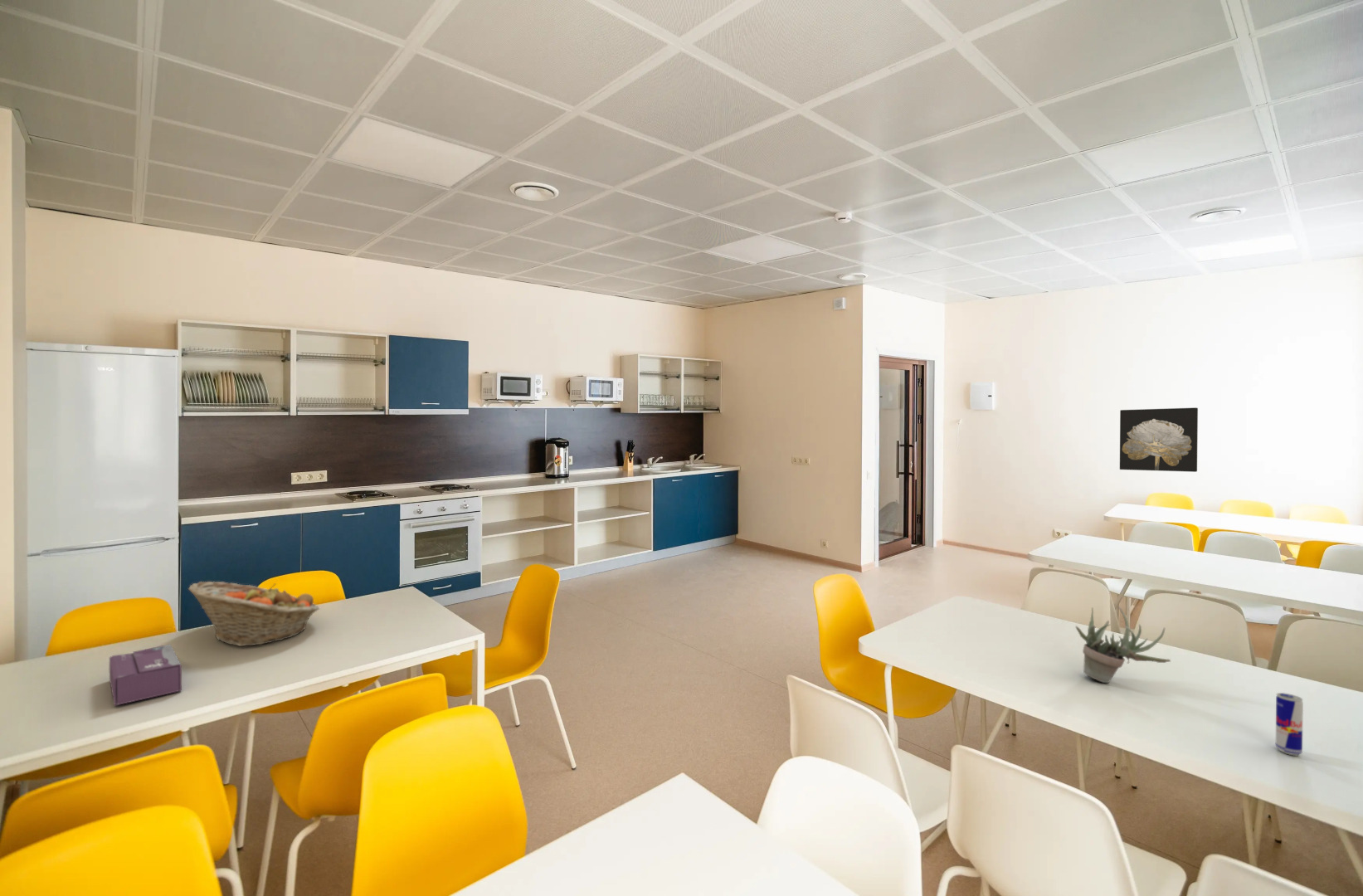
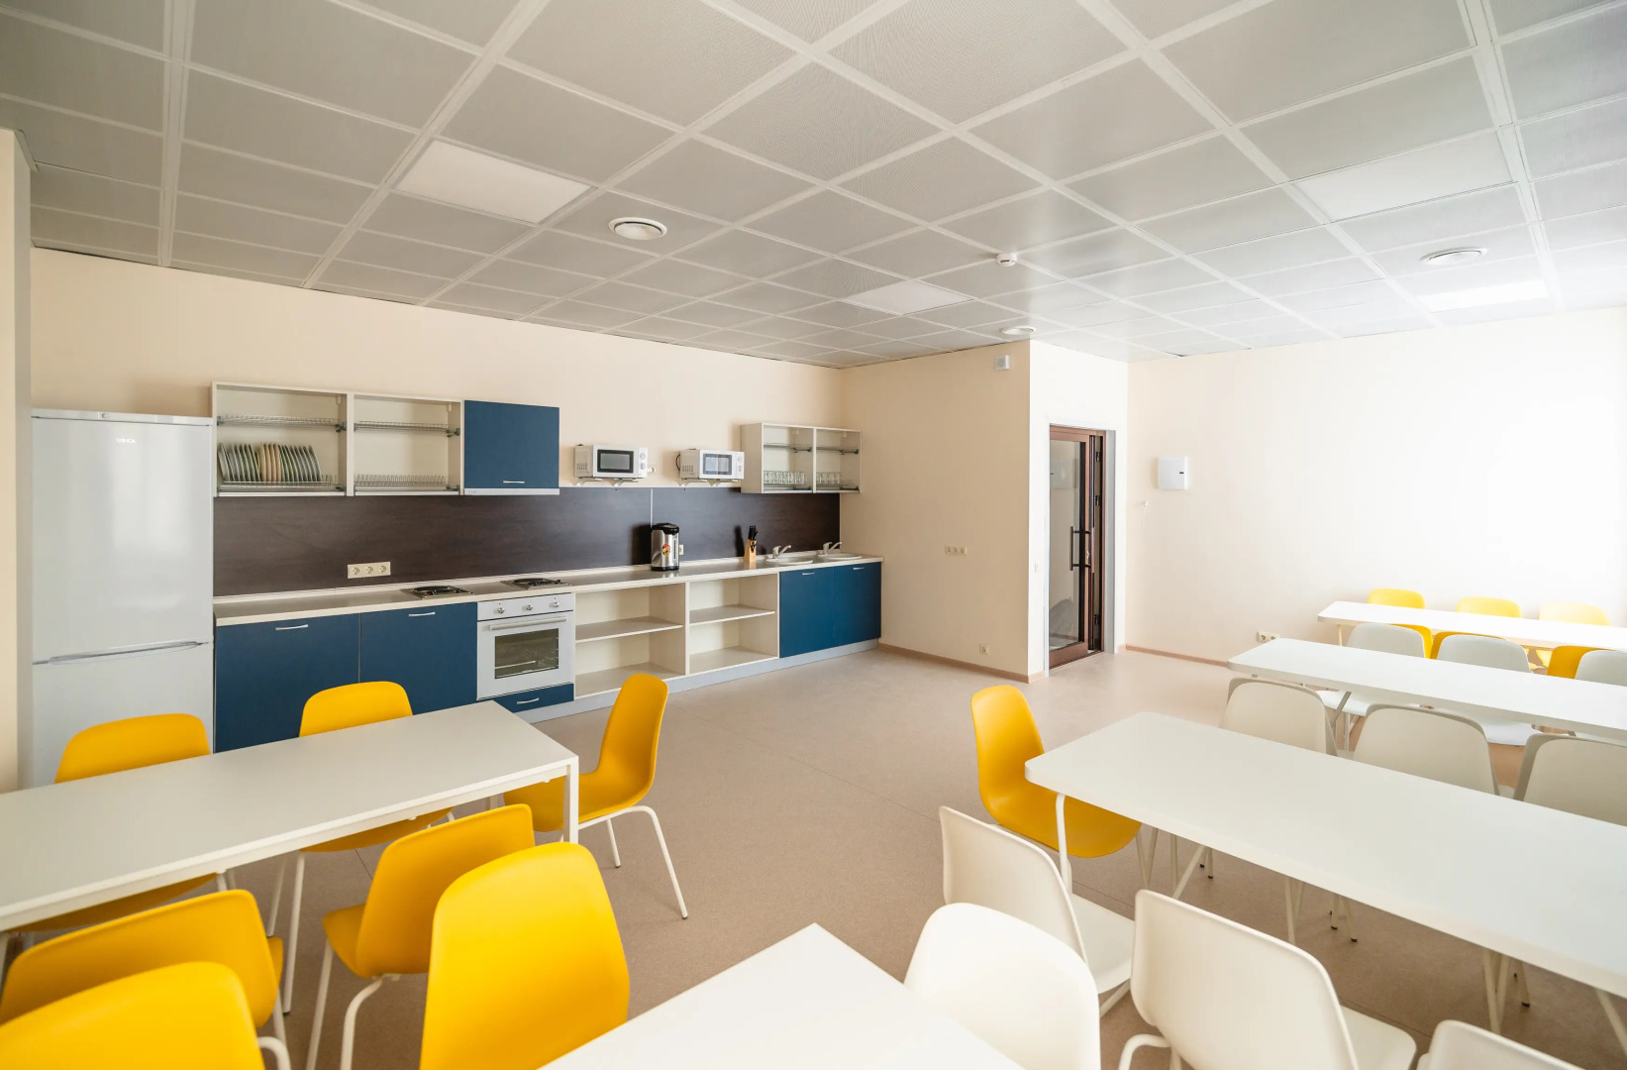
- beverage can (1288, 723)
- wall art (1157, 440)
- fruit basket (256, 606)
- tissue box (144, 672)
- succulent plant (1121, 645)
